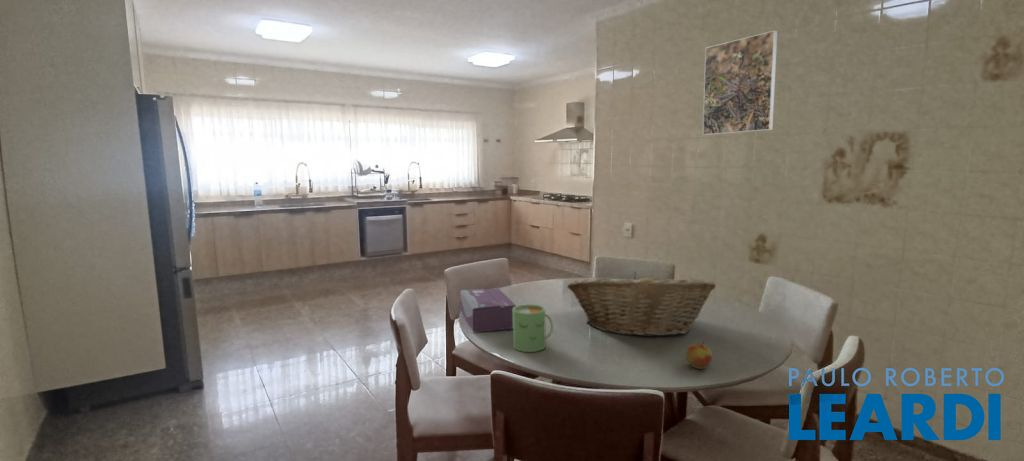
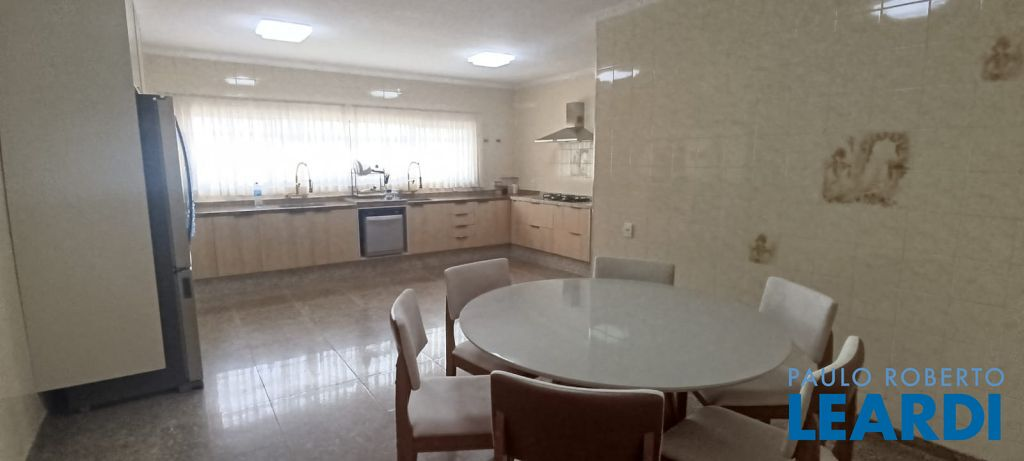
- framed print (737, 86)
- tissue box (487, 307)
- mug (533, 327)
- apple (698, 353)
- fruit basket (638, 297)
